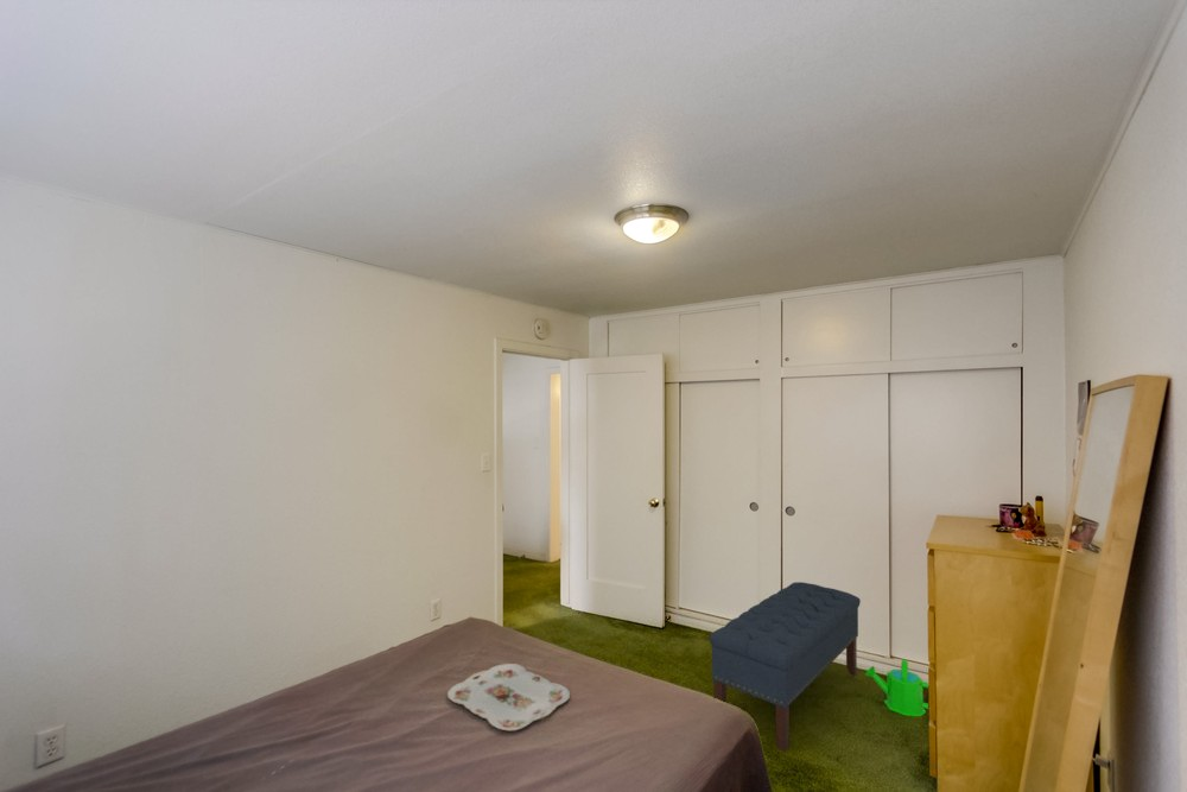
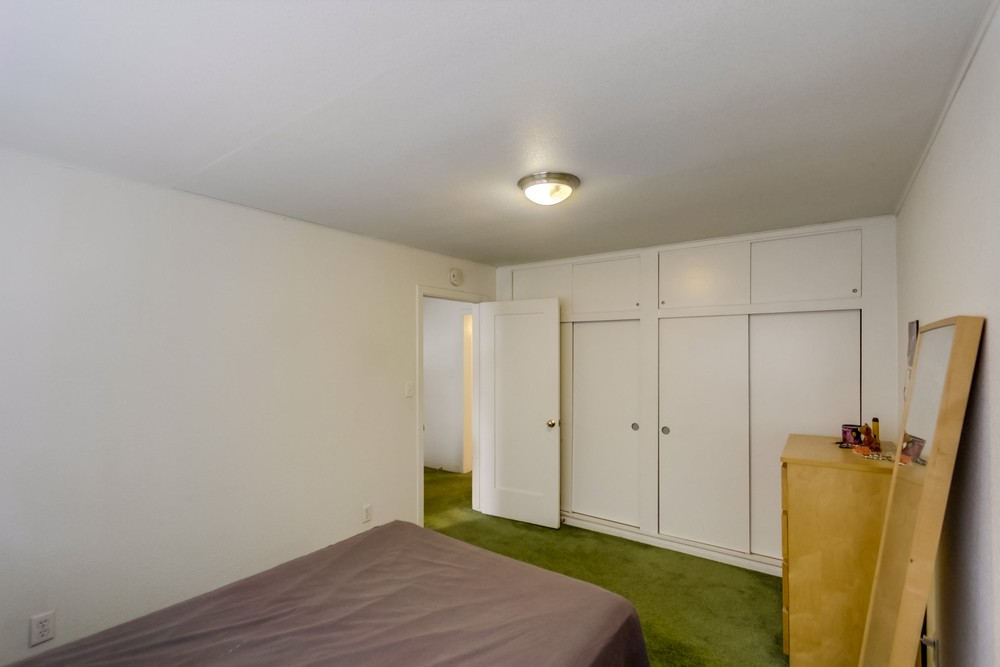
- bench (791, 652)
- watering can (901, 682)
- serving tray (508, 695)
